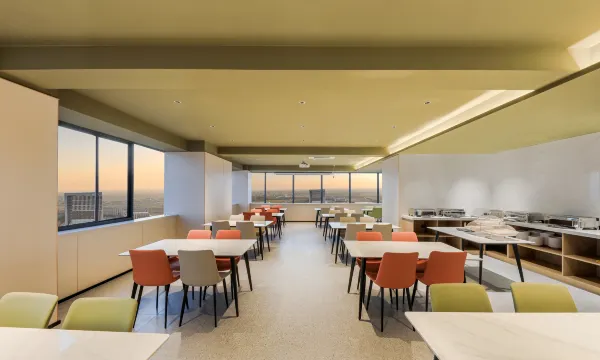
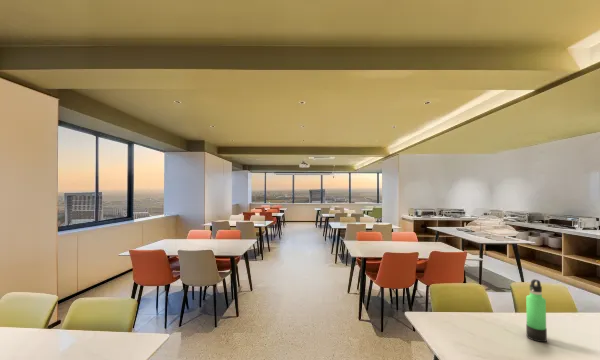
+ thermos bottle (536, 308)
